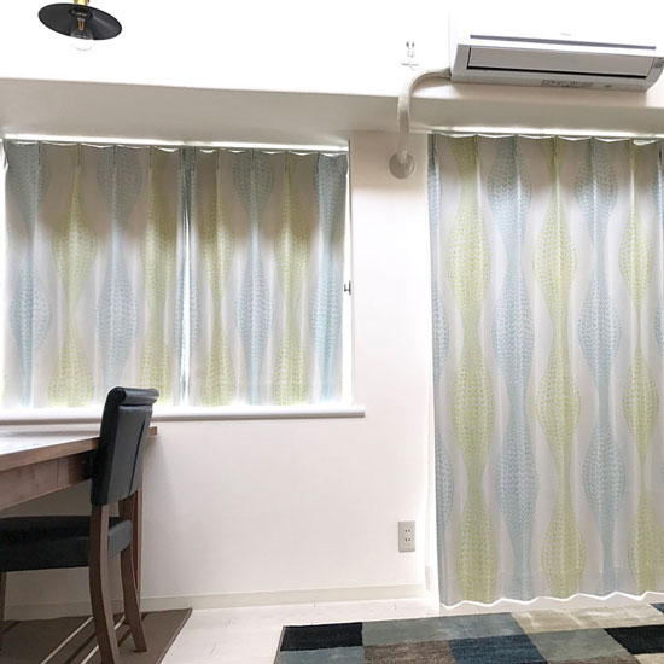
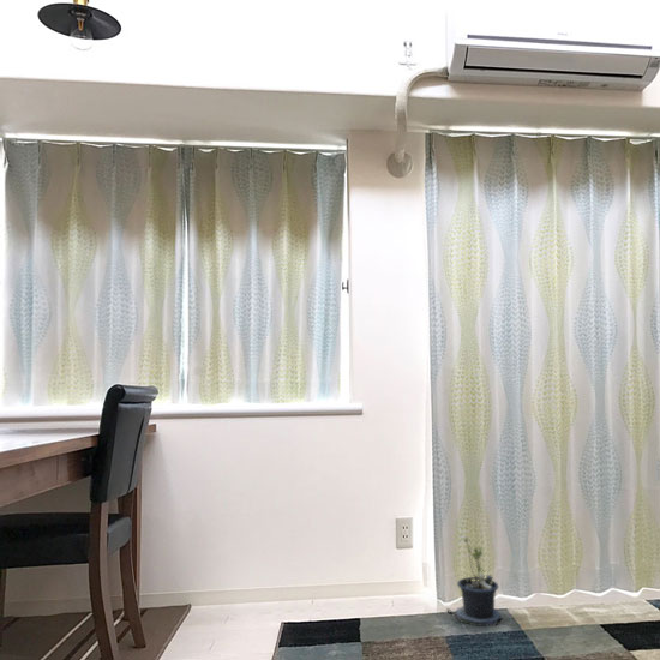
+ potted plant (475, 576)
